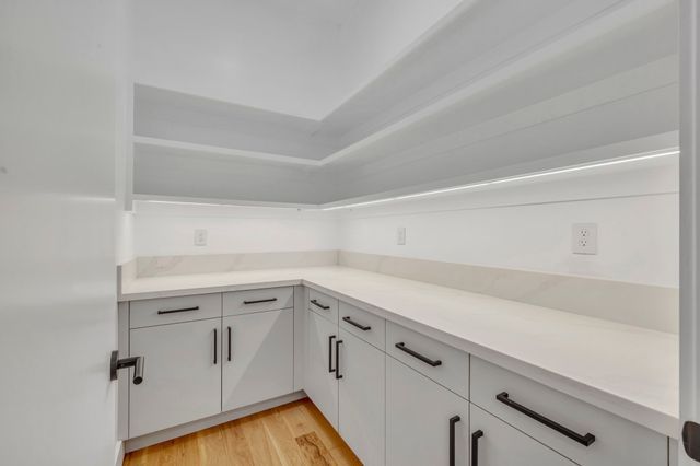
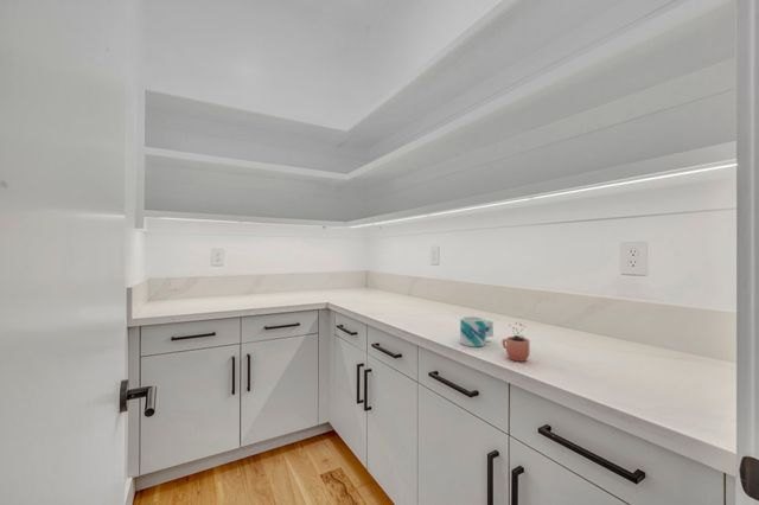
+ cocoa (515, 338)
+ mug (477, 330)
